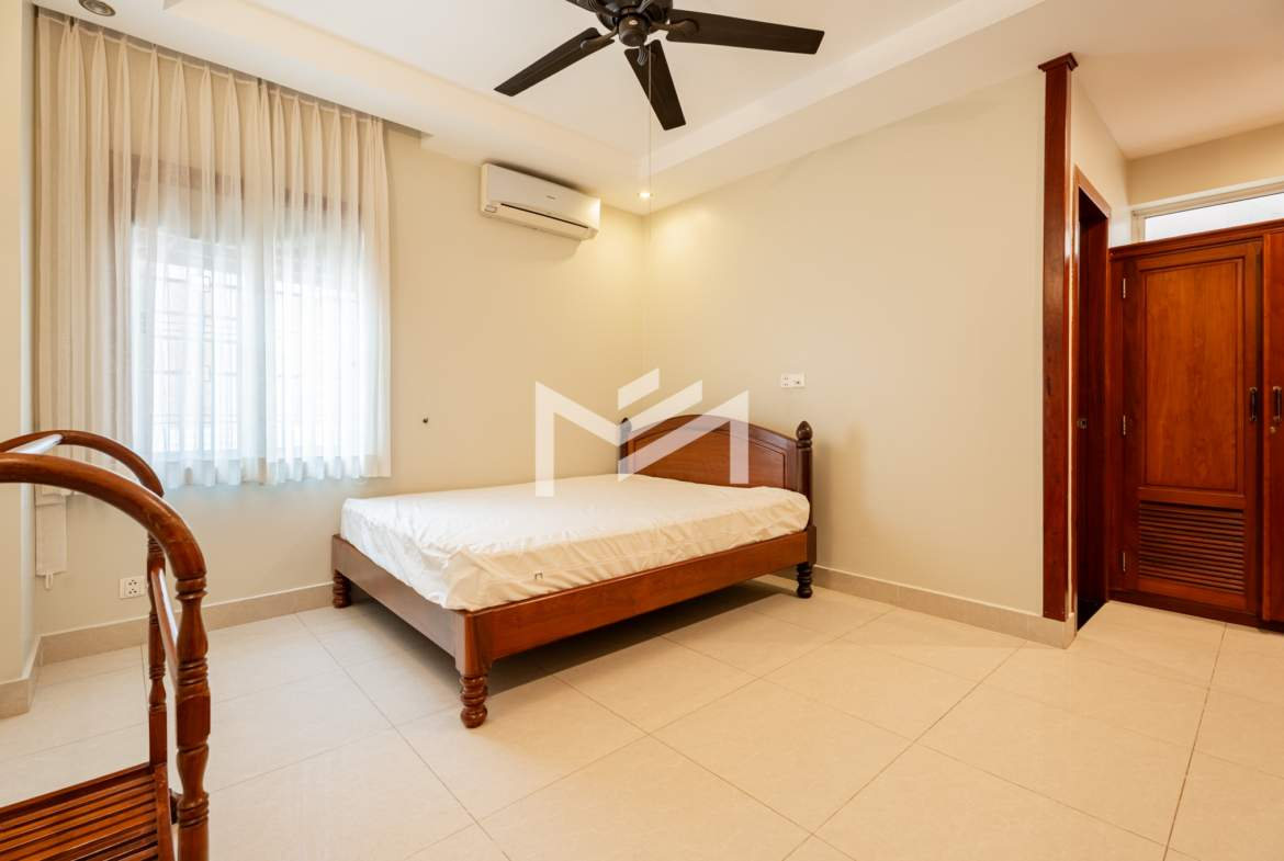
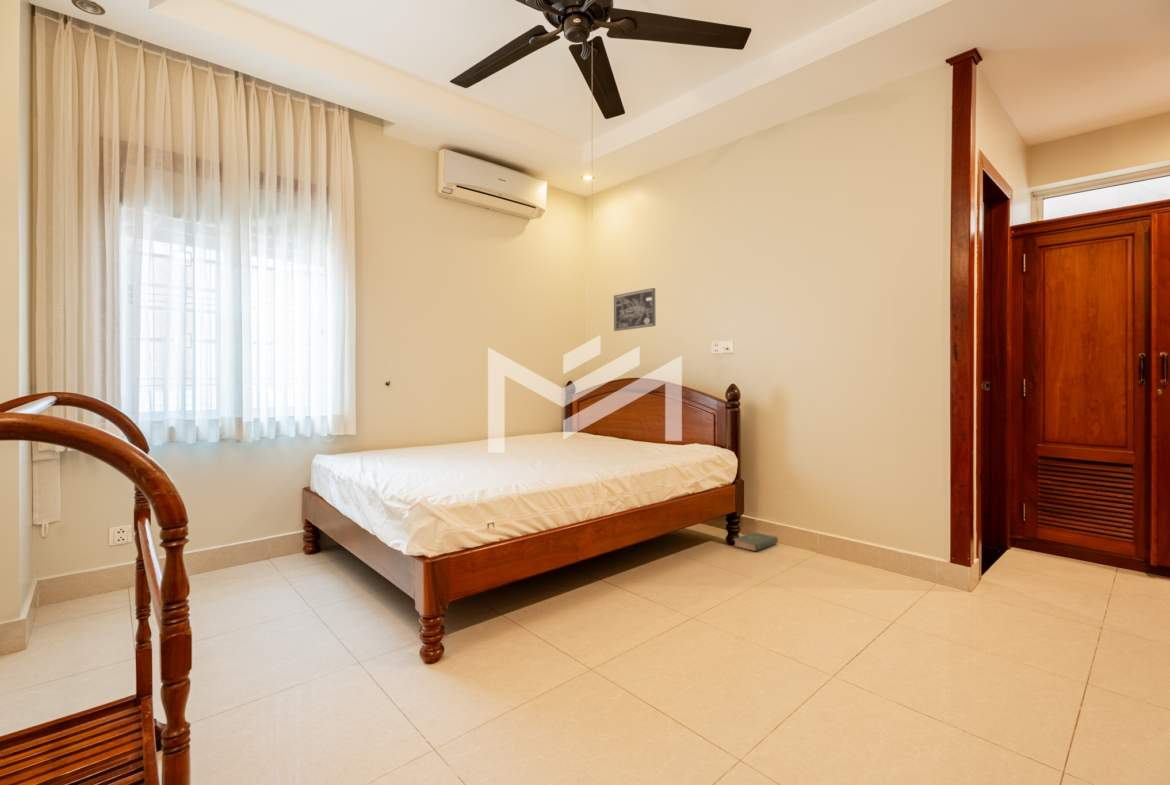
+ book (755, 541)
+ wall art (633, 310)
